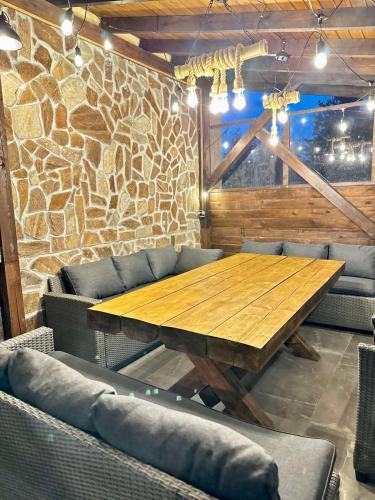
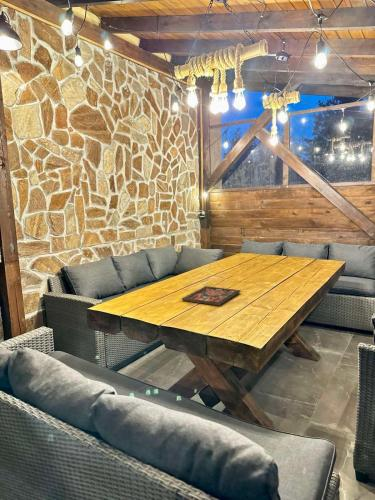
+ board game (212, 294)
